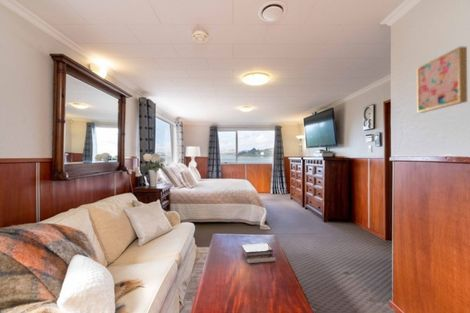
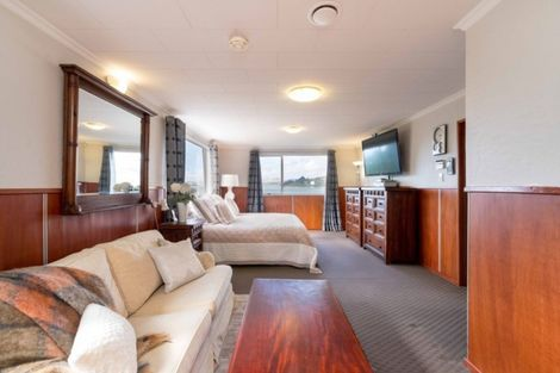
- wall art (439, 83)
- book (257, 251)
